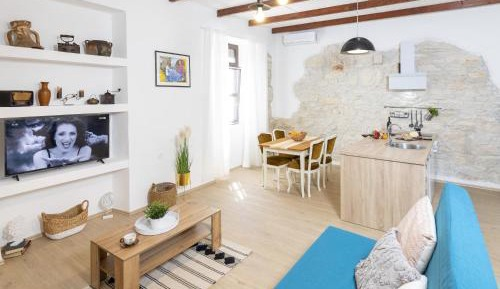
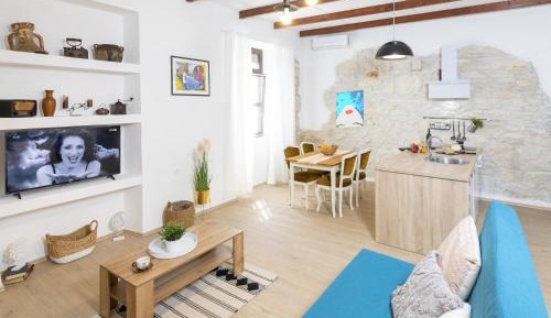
+ wall art (349, 109)
